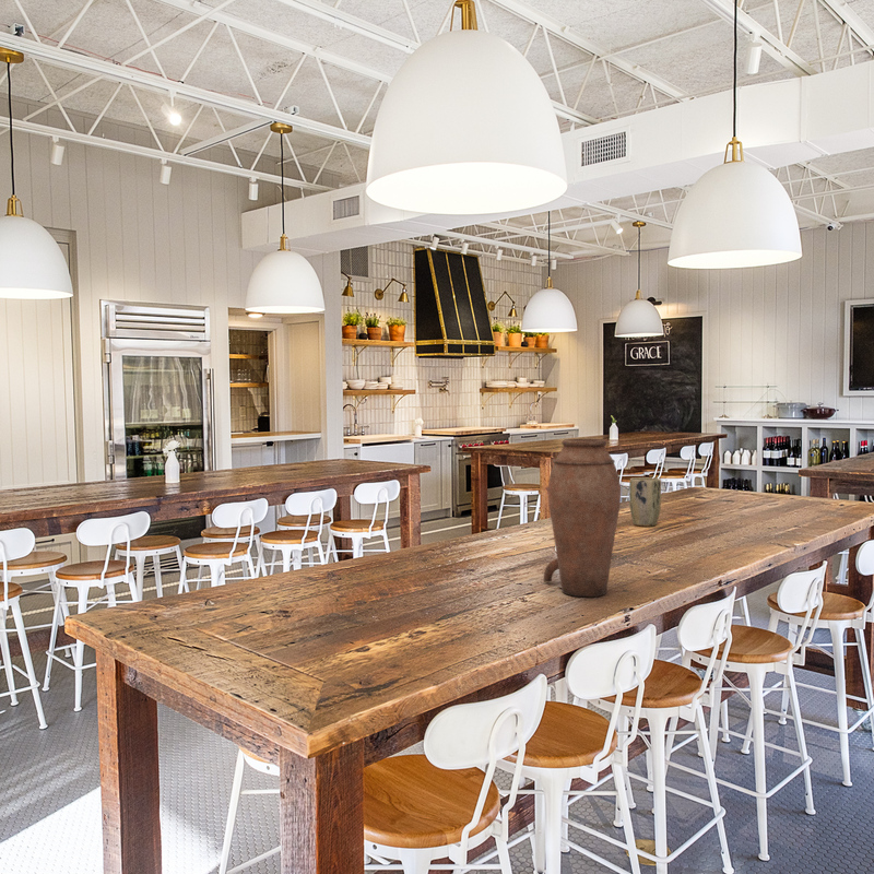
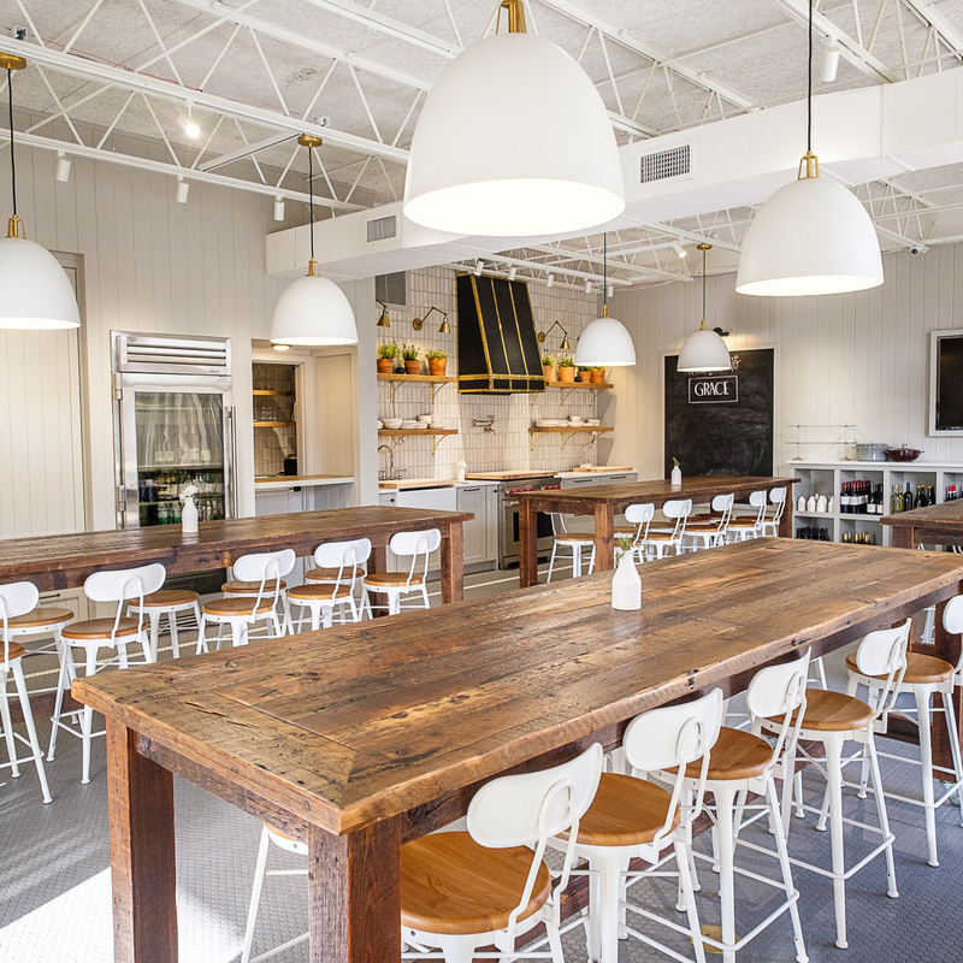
- vase (577, 515)
- plant pot (645, 501)
